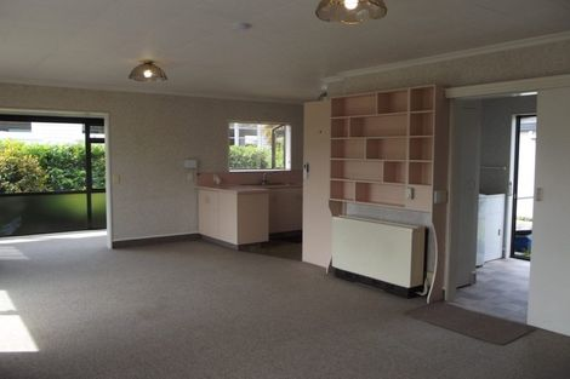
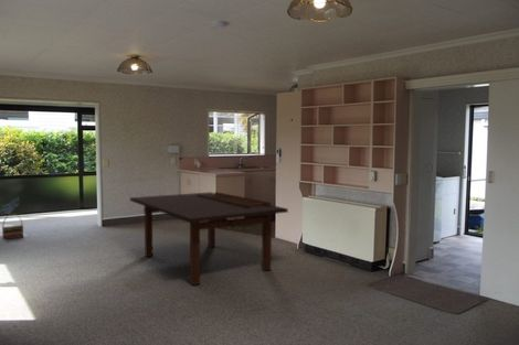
+ basket (12, 226)
+ dining table (202, 228)
